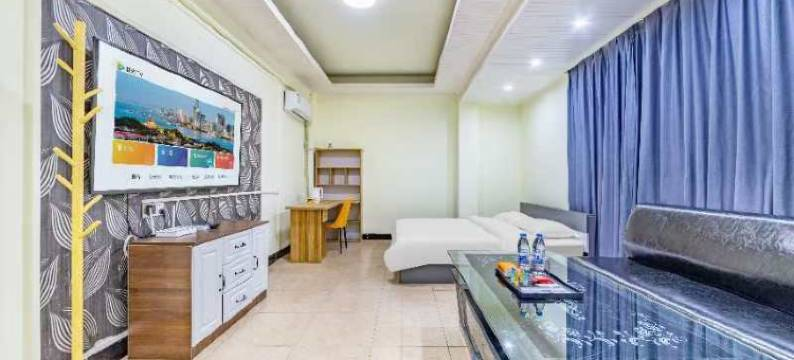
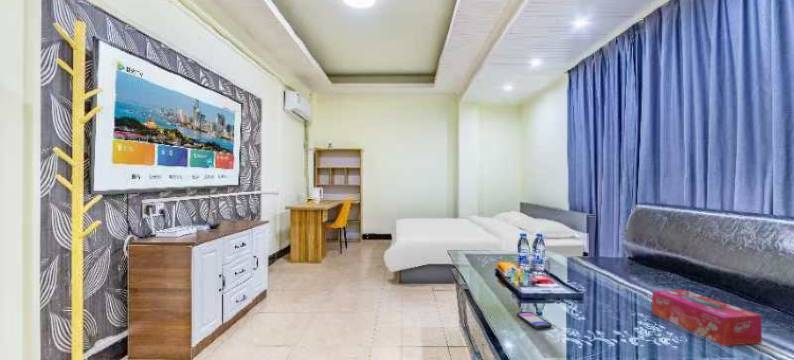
+ smartphone (533, 319)
+ tissue box (701, 314)
